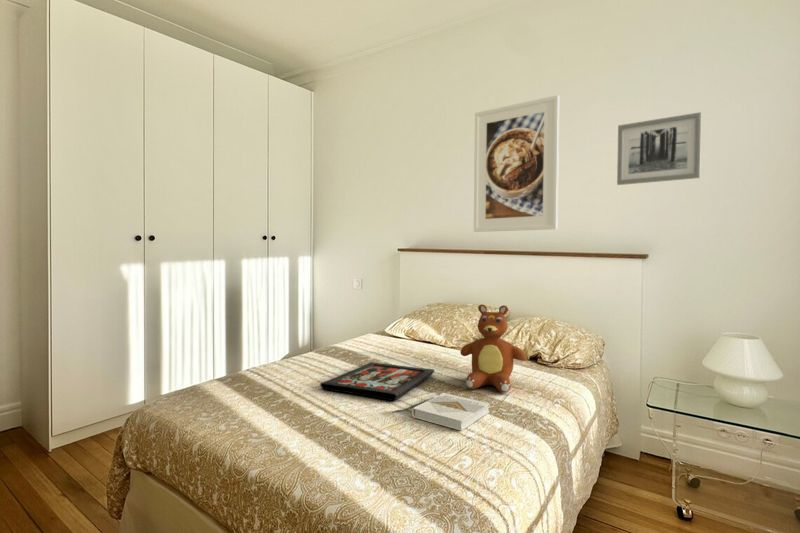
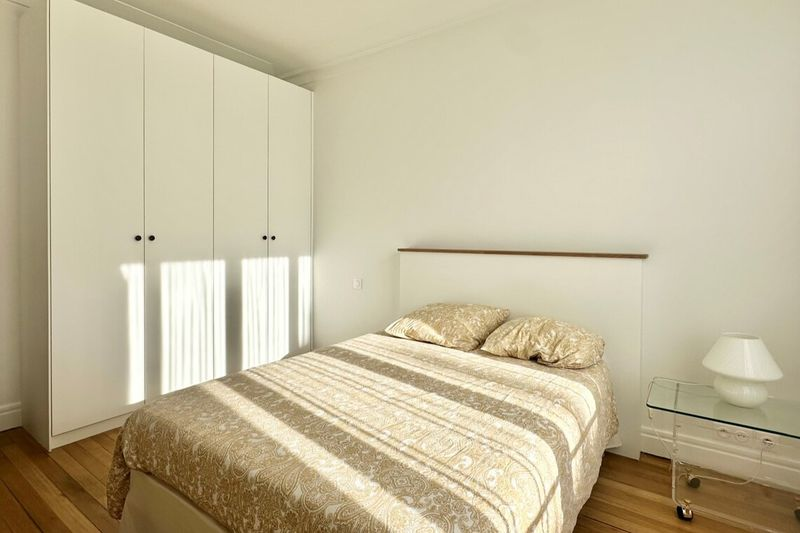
- book (451, 410)
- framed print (513, 167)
- teddy bear (490, 345)
- tray (381, 377)
- wall art (657, 150)
